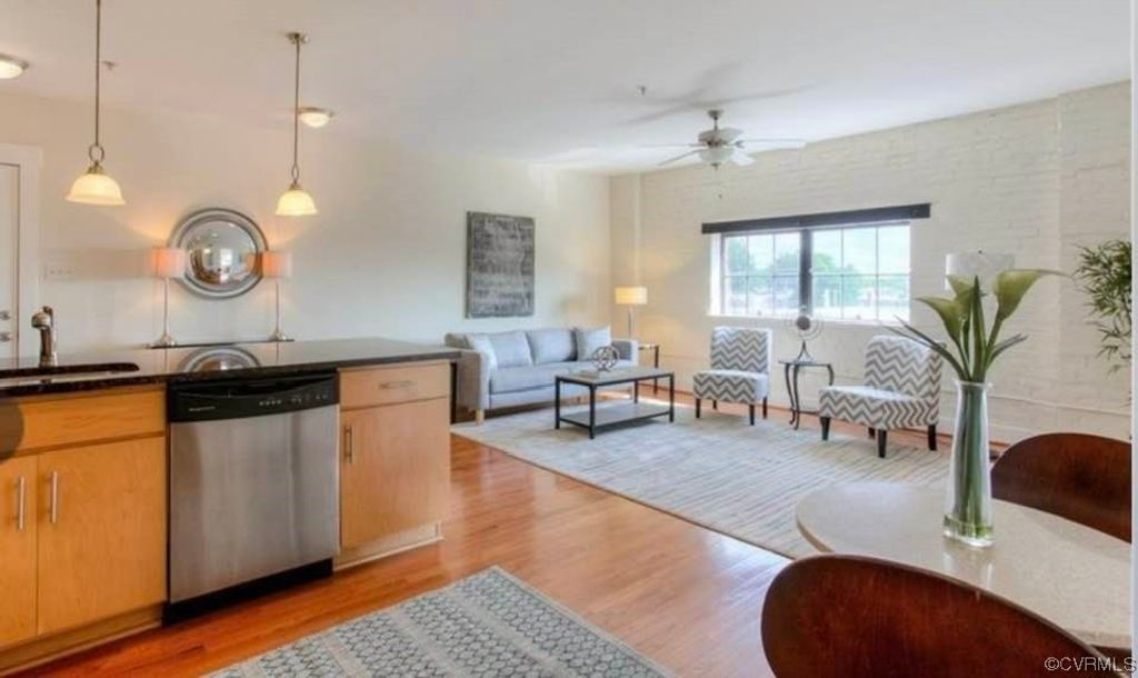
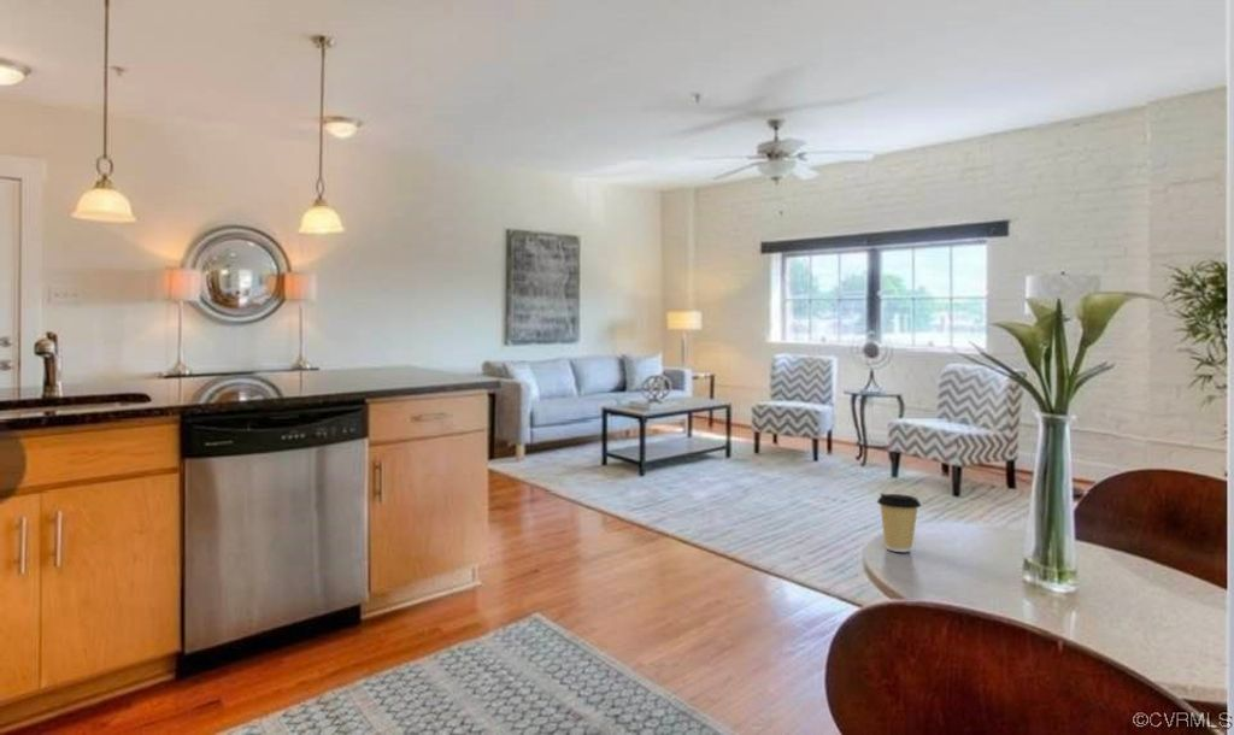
+ coffee cup (898, 522)
